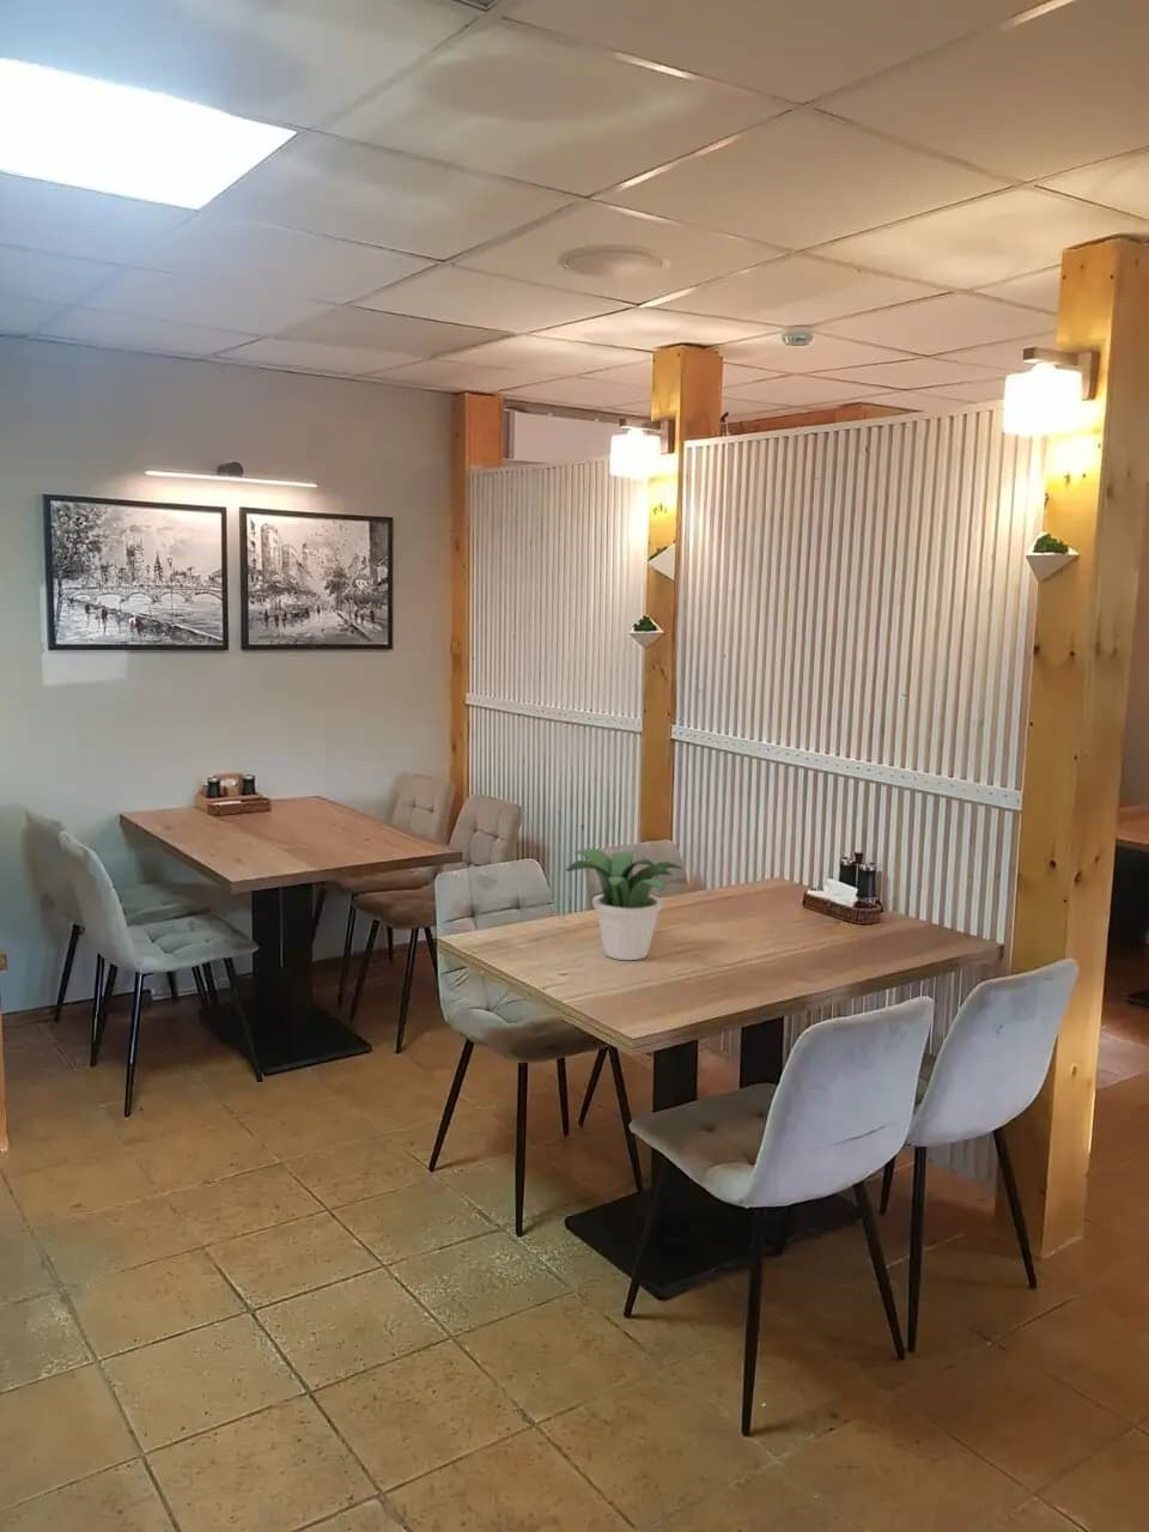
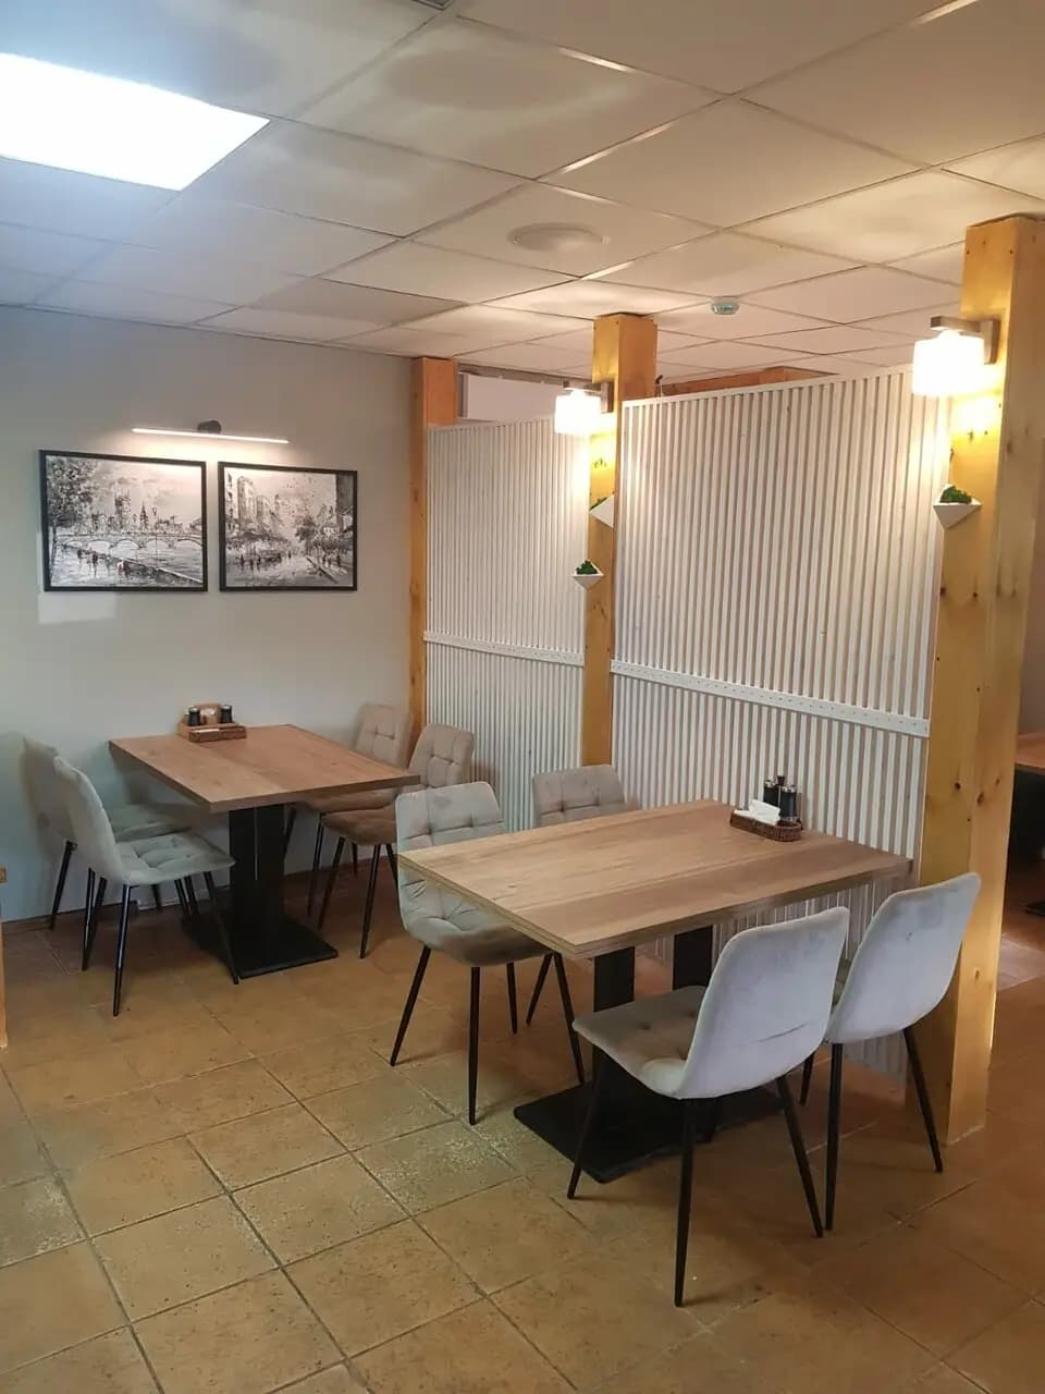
- potted plant (618, 904)
